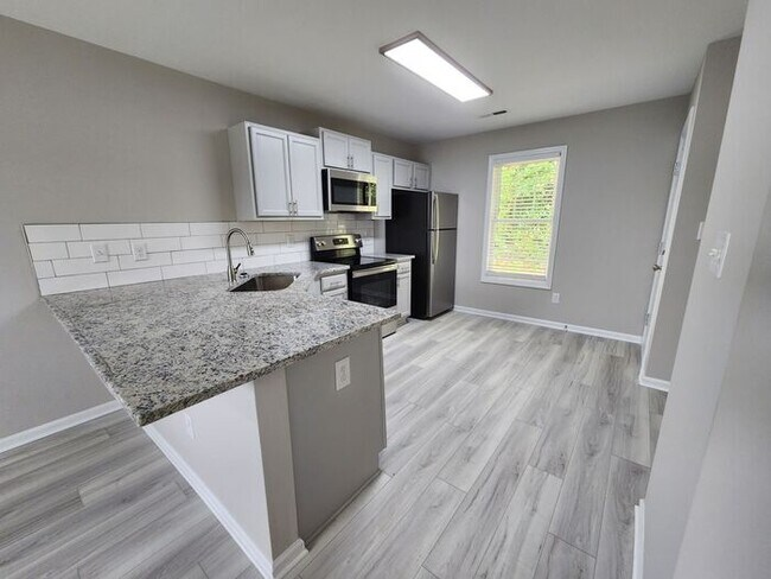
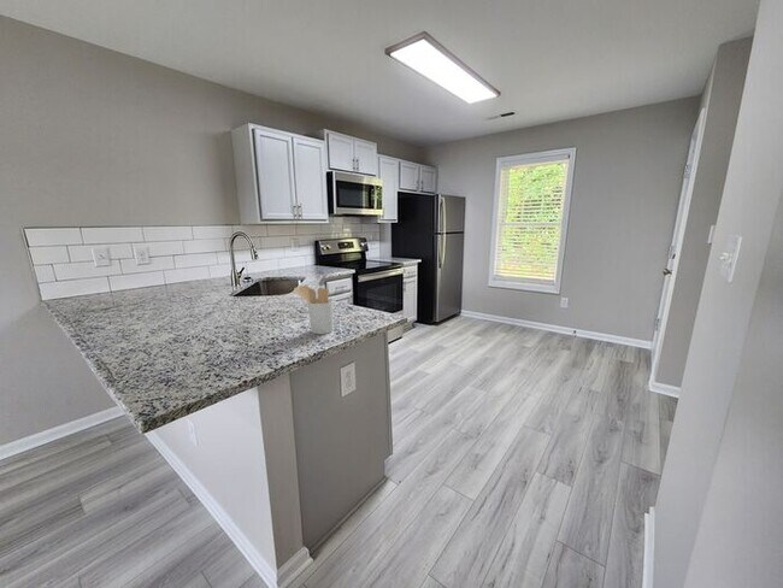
+ utensil holder (314, 307)
